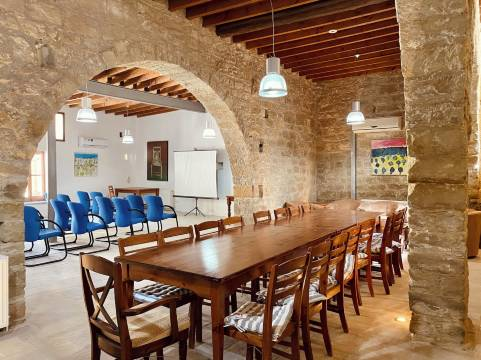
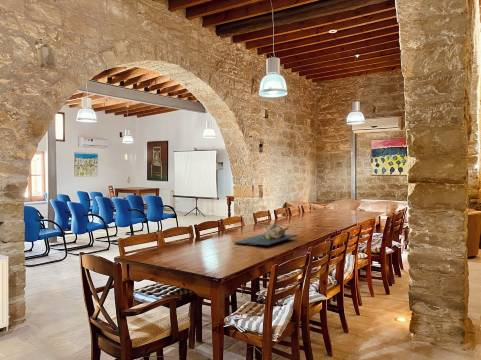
+ flower arrangement (266, 231)
